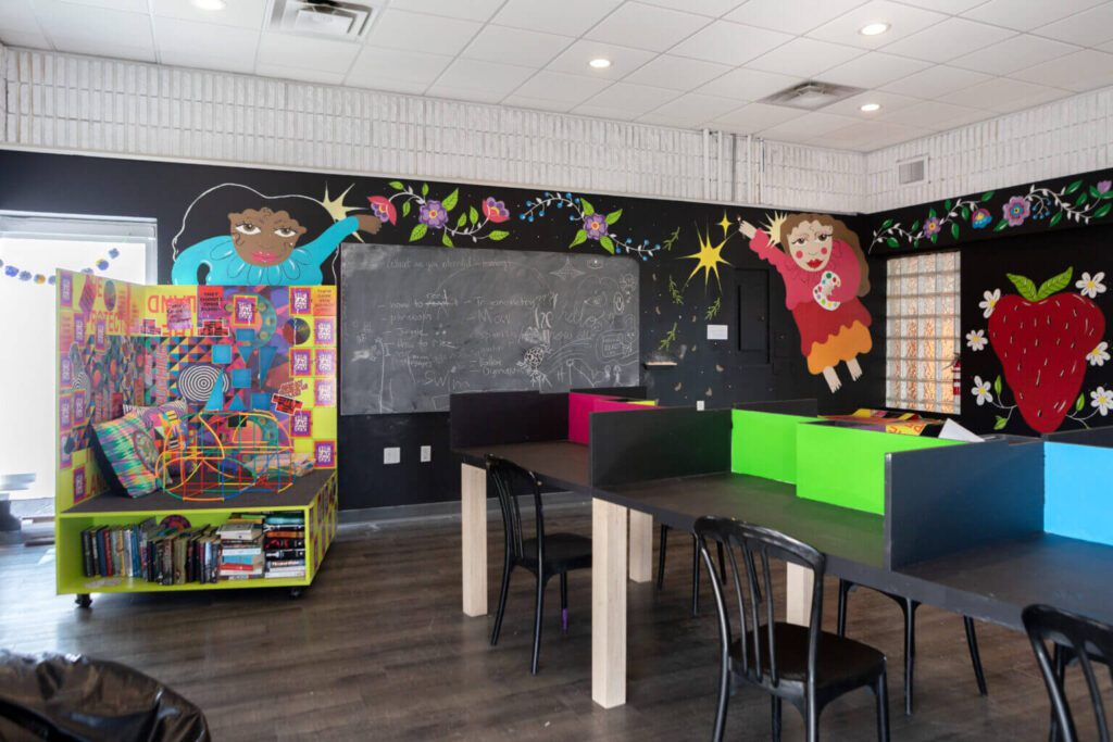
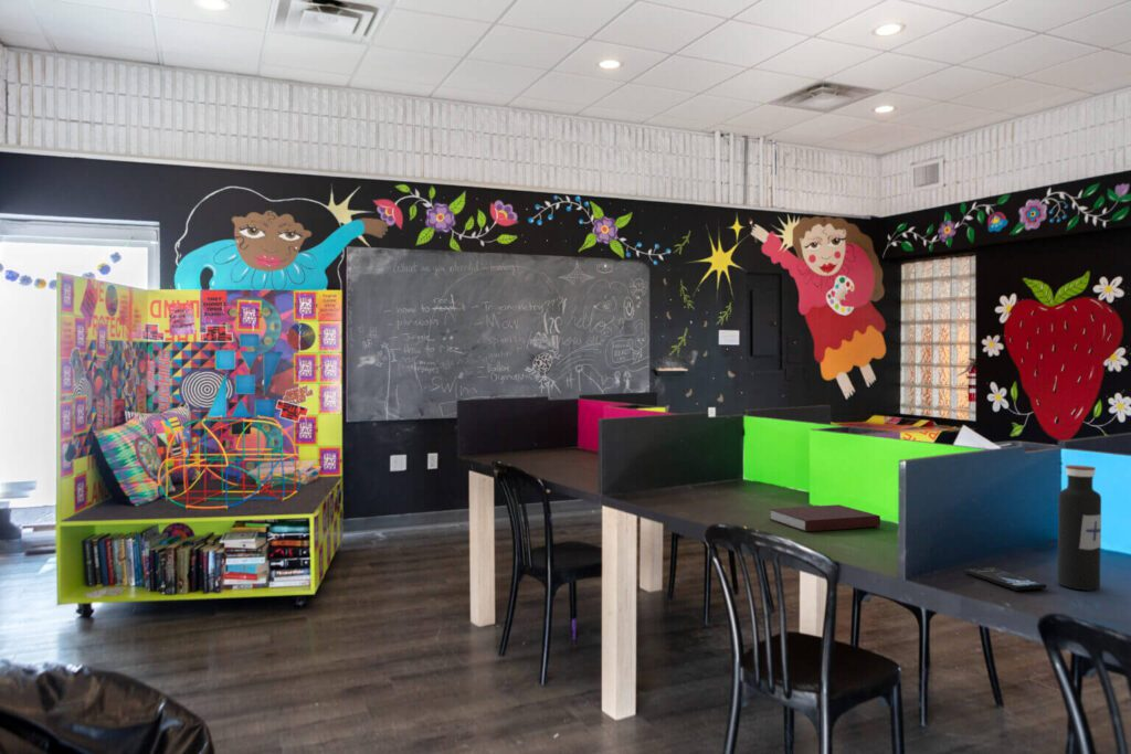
+ water bottle (1079, 525)
+ notebook (823, 517)
+ smartphone (1004, 578)
